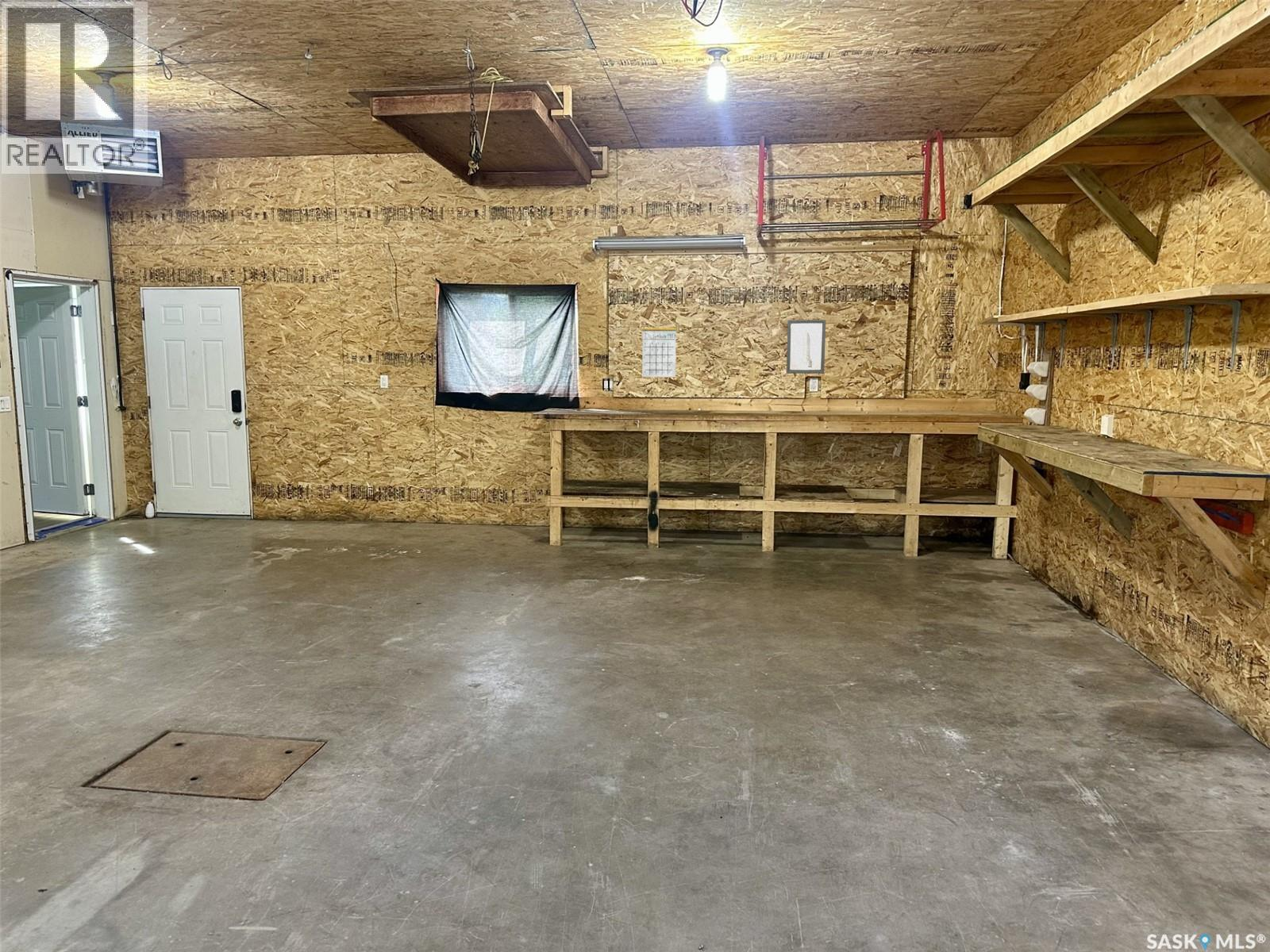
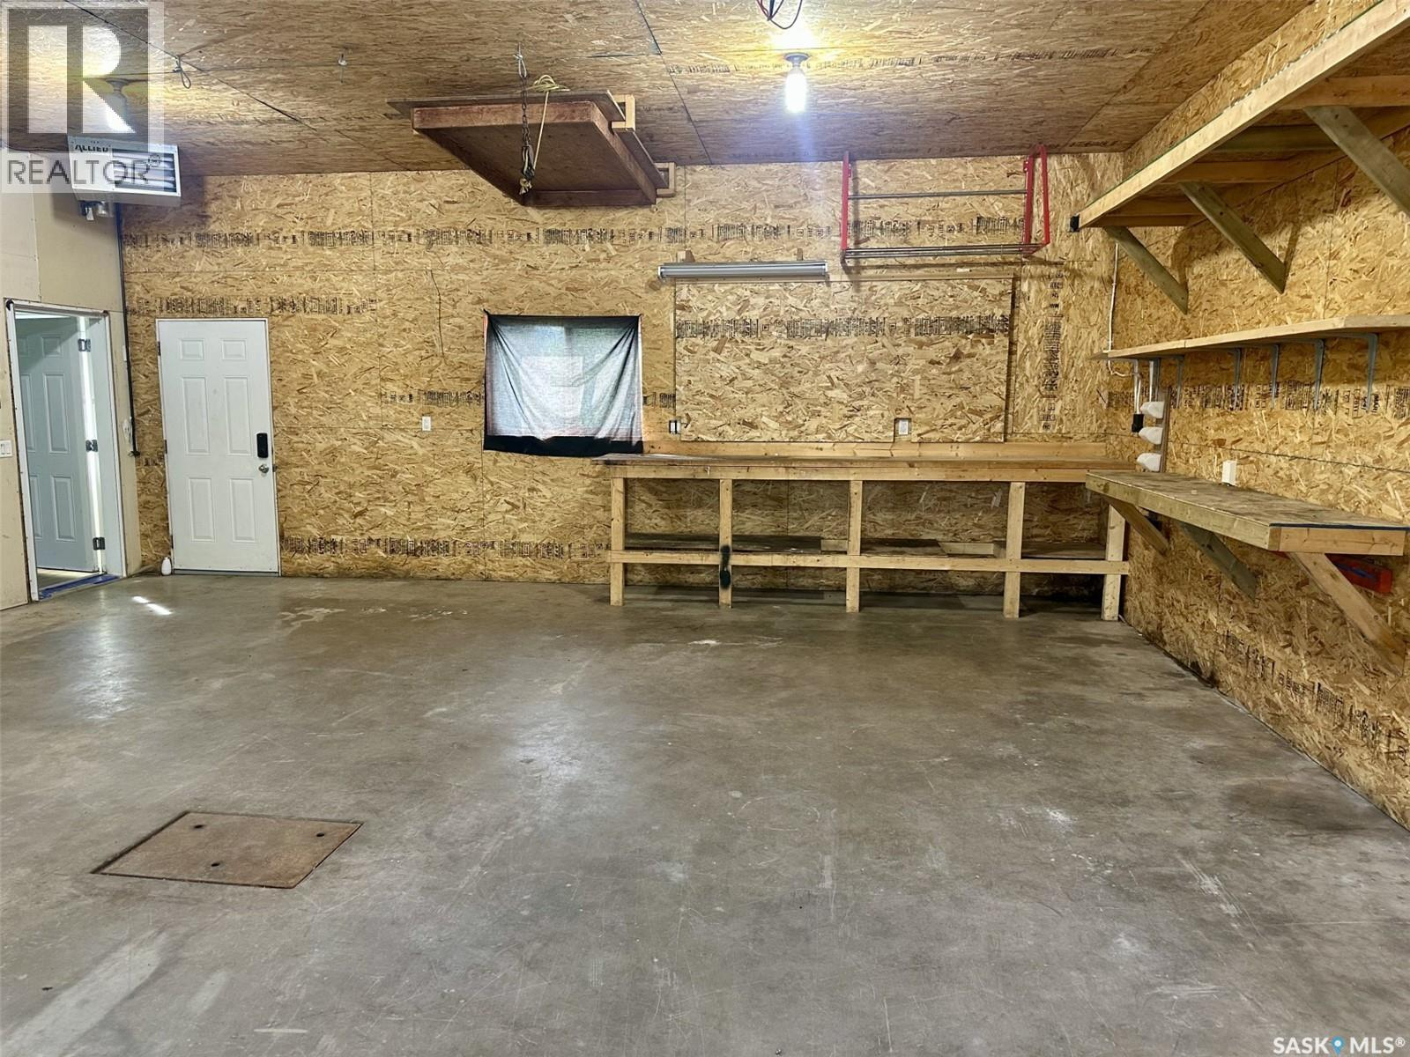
- wall art (806, 347)
- calendar (659, 347)
